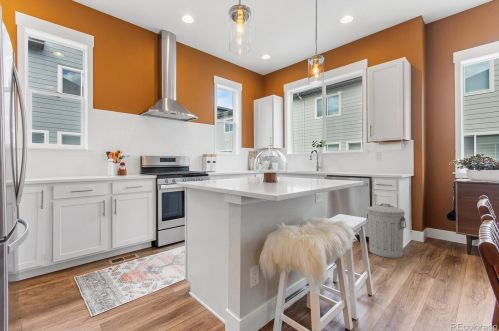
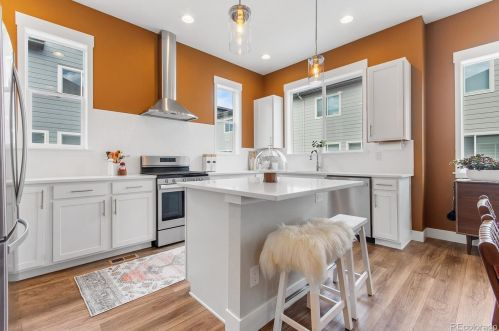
- trash can (385, 228)
